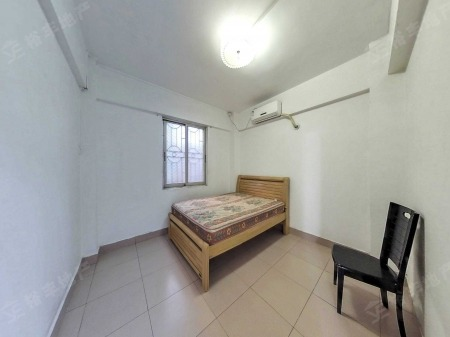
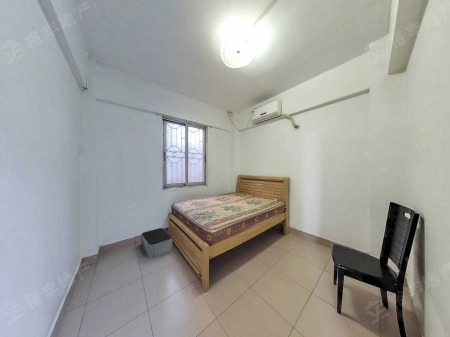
+ storage bin (156, 241)
